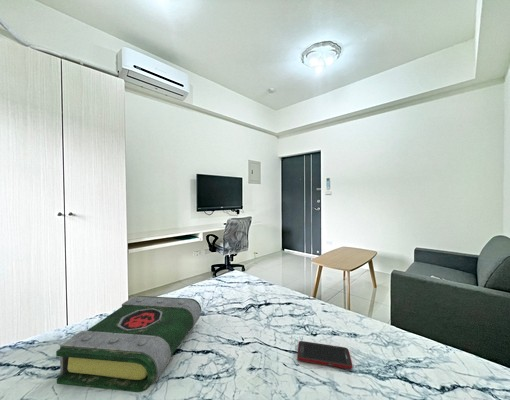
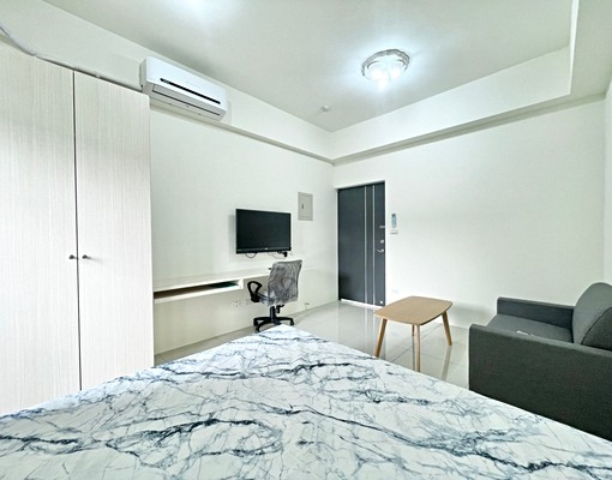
- cell phone (323, 354)
- book (142, 332)
